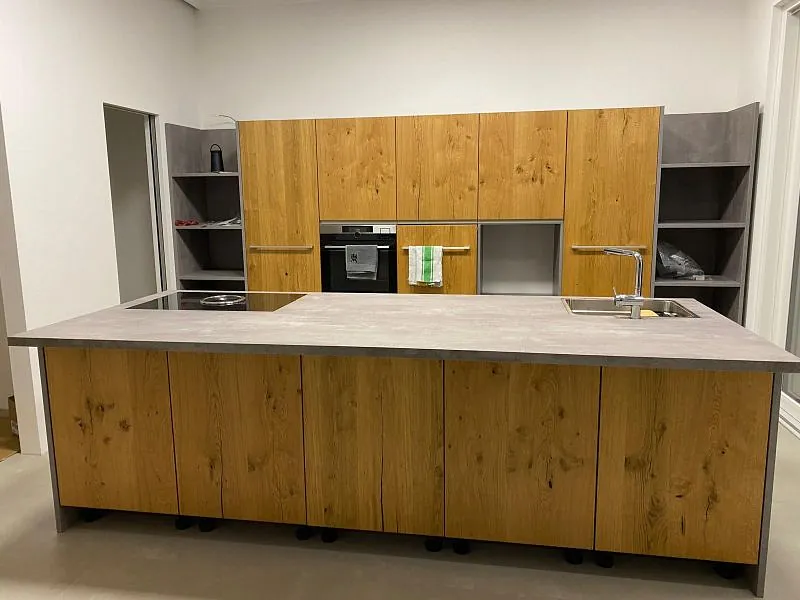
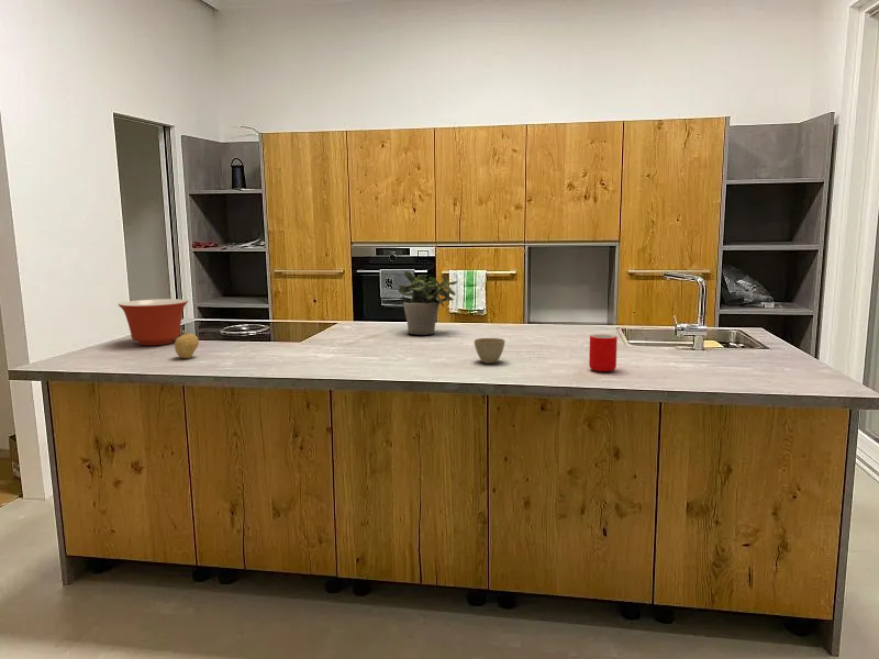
+ potted plant (426, 302)
+ flower pot (489, 350)
+ cup (601, 351)
+ fruit (186, 343)
+ mixing bowl (155, 322)
